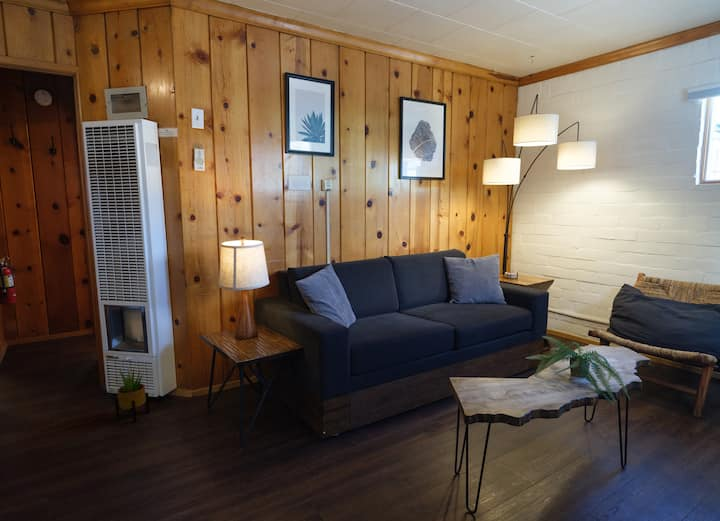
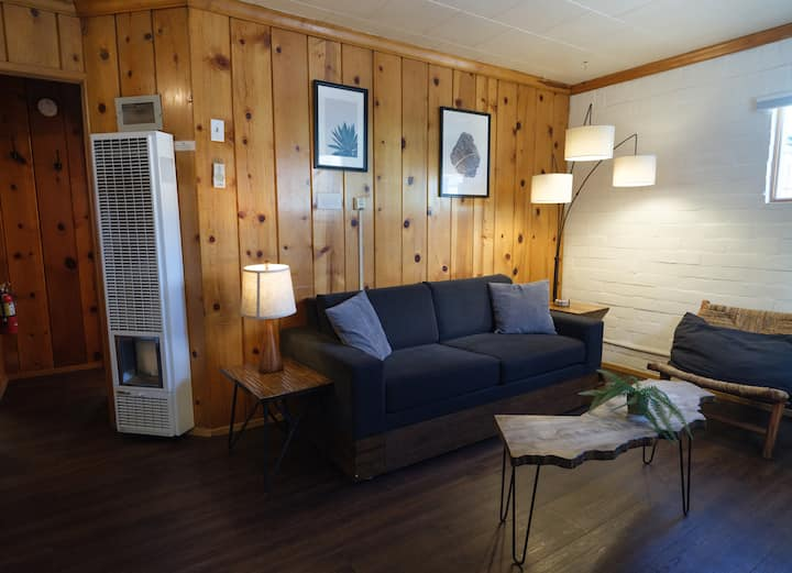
- potted plant (131, 392)
